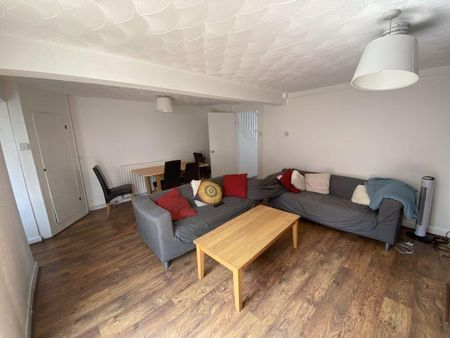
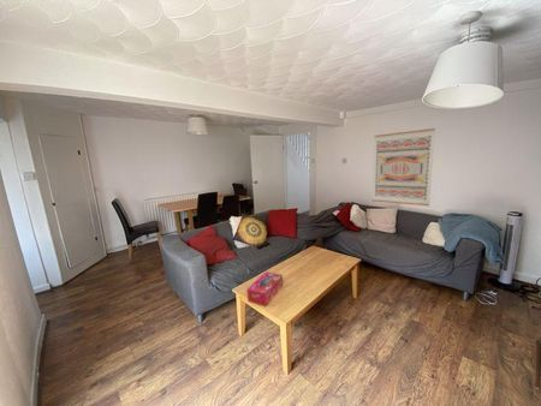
+ wall art (399, 168)
+ tissue box (266, 287)
